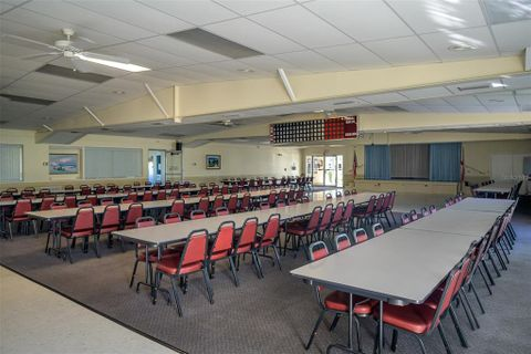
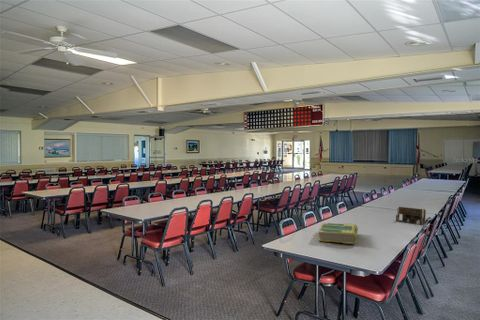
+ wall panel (410, 215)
+ book (338, 232)
